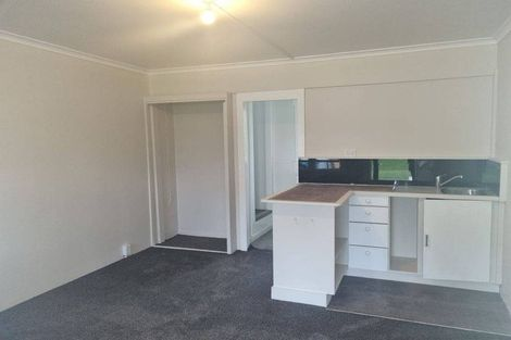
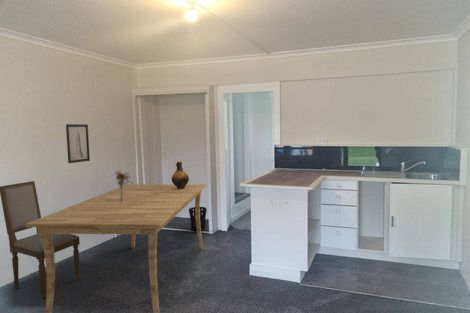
+ dining chair (39, 235)
+ bouquet (122, 185)
+ ceramic jug (180, 174)
+ wastebasket (195, 219)
+ dining table (140, 233)
+ wall art (78, 143)
